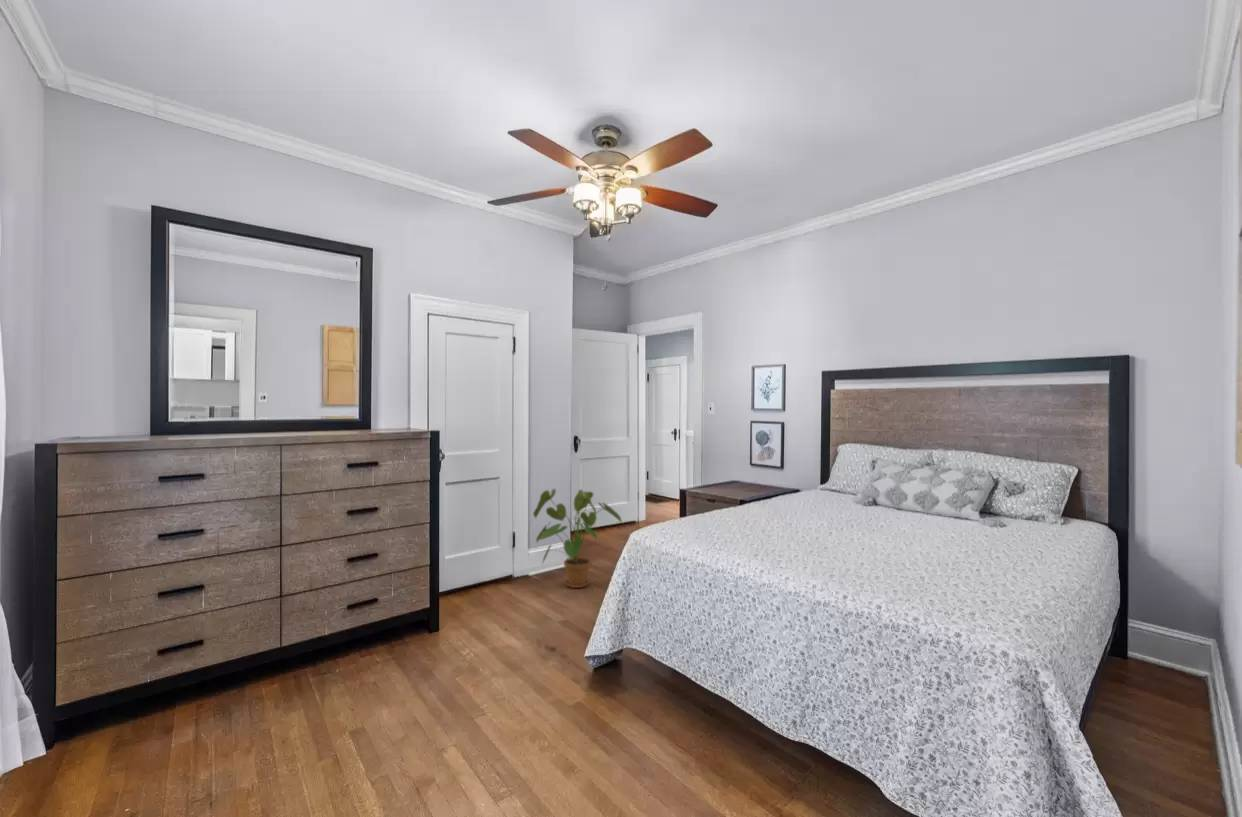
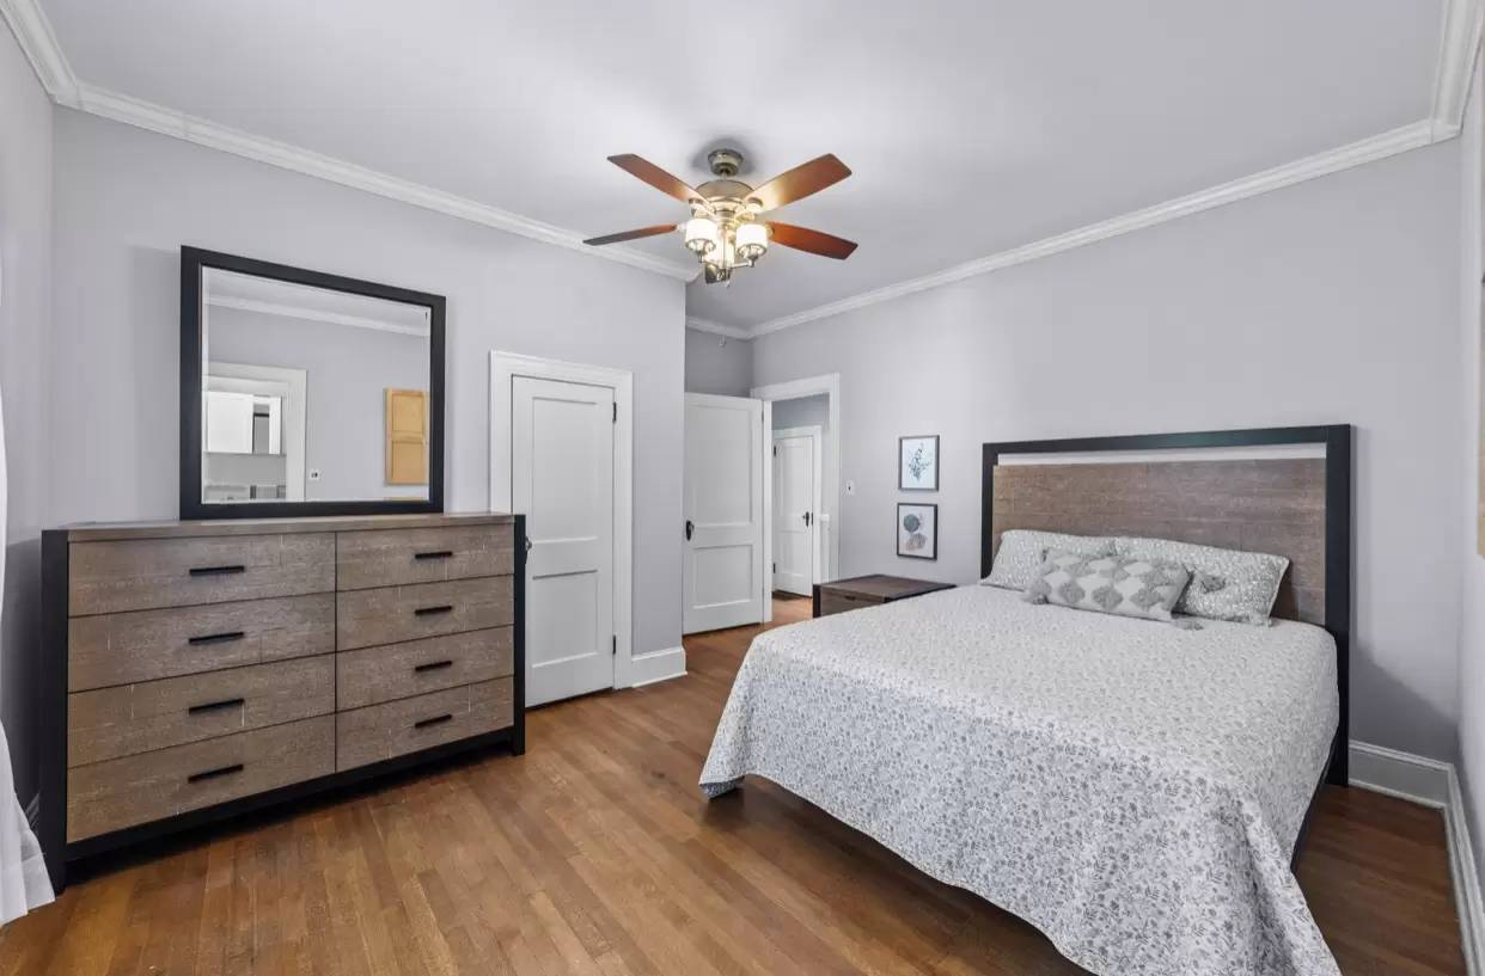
- house plant (575, 534)
